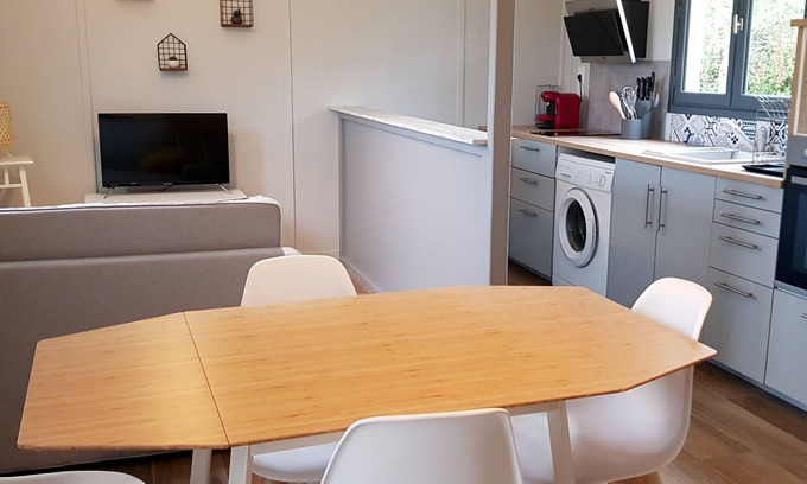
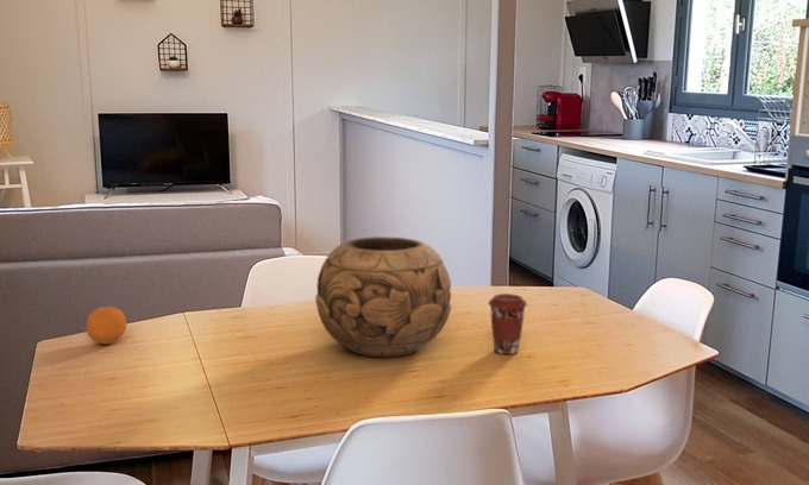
+ coffee cup (507, 323)
+ fruit (106, 325)
+ decorative bowl (383, 295)
